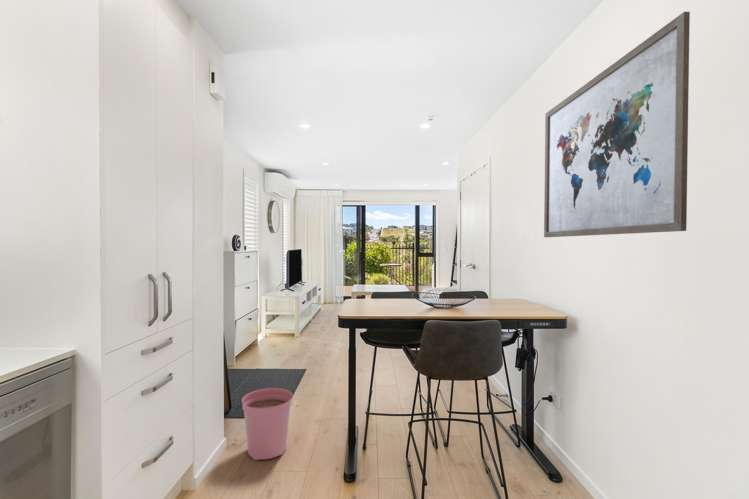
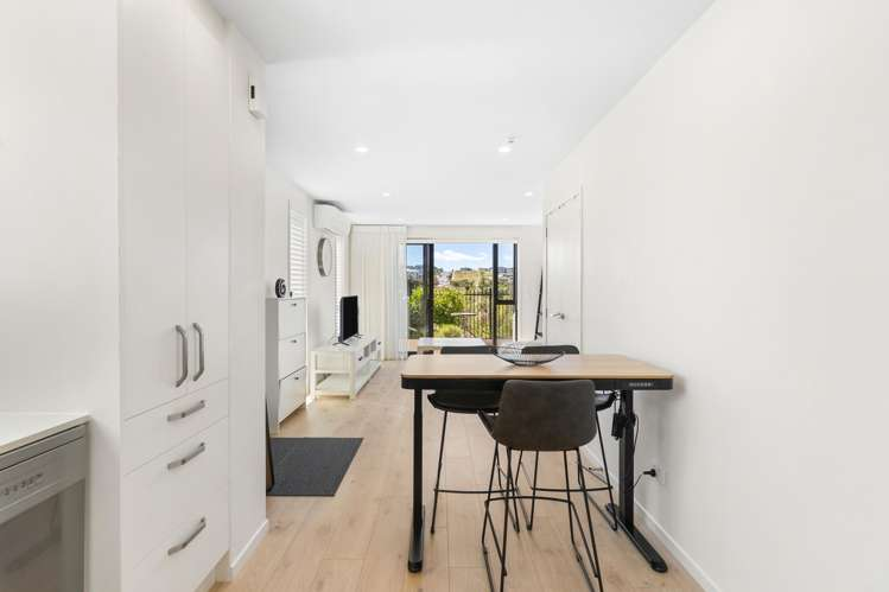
- plant pot (267, 423)
- wall art (596, 156)
